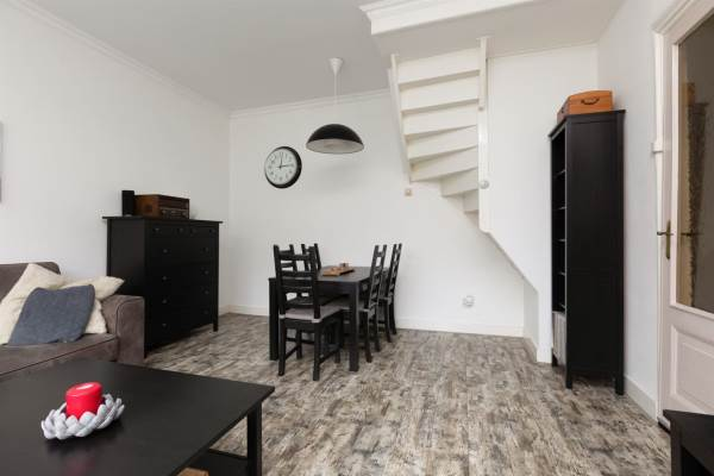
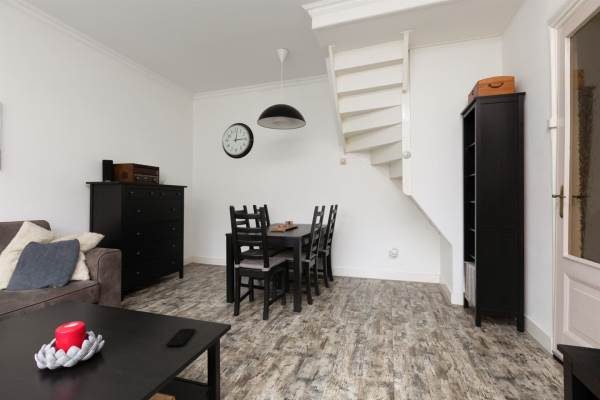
+ smartphone (181, 337)
